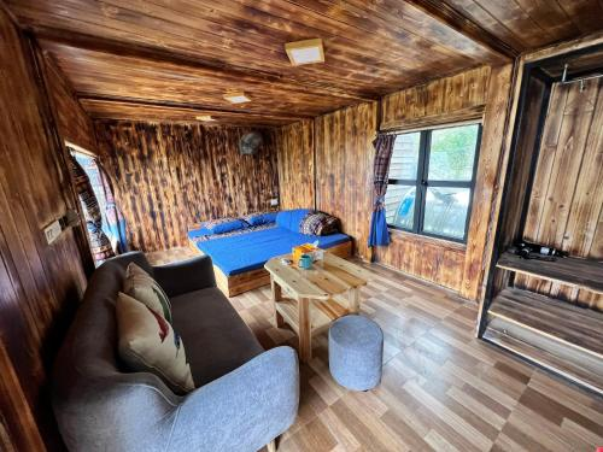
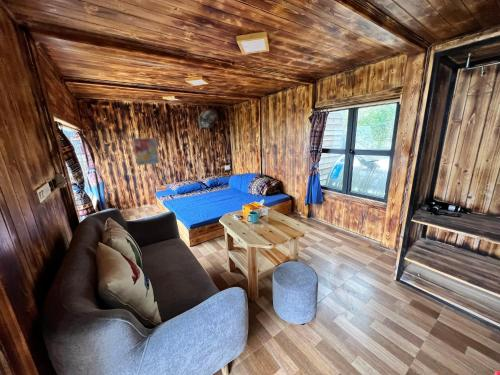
+ wall art (146, 151)
